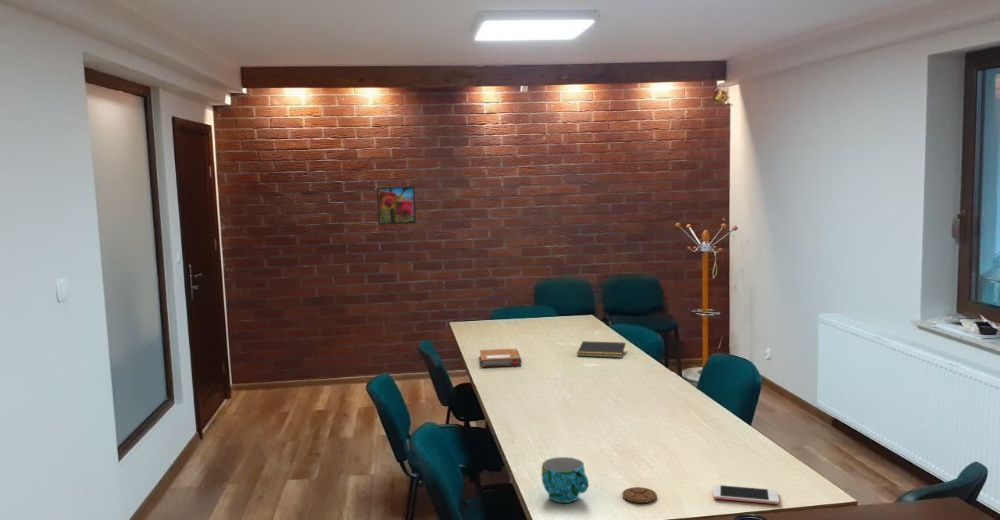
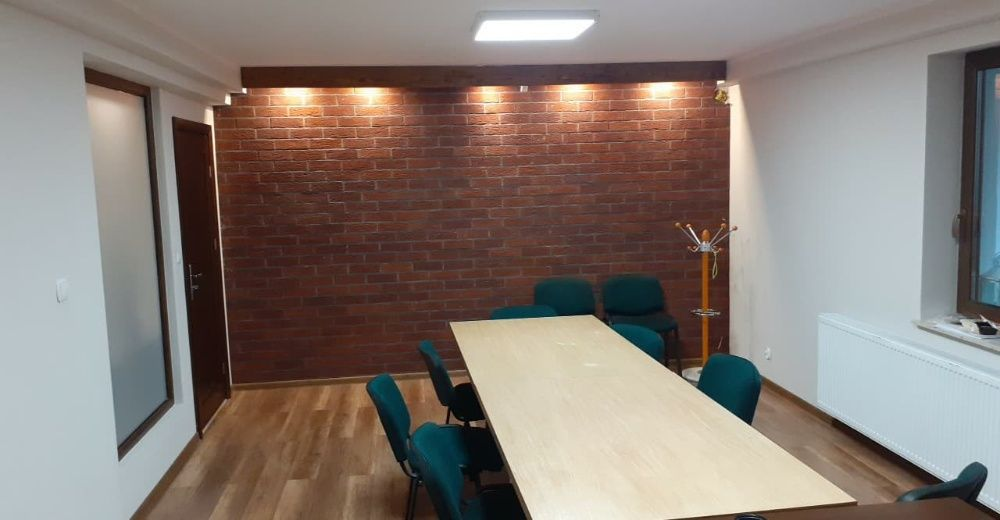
- coaster (639, 494)
- notepad (601, 349)
- cup (566, 480)
- cell phone (745, 494)
- notebook (500, 357)
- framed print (396, 205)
